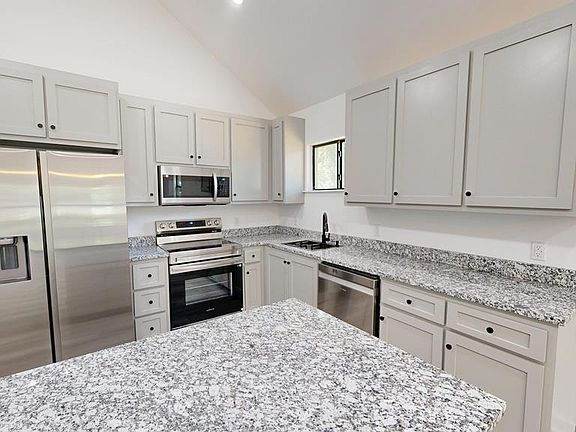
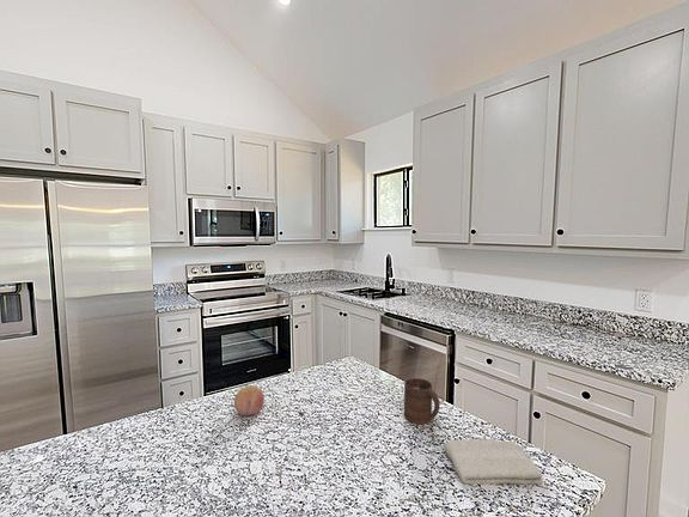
+ washcloth (490, 460)
+ fruit (249, 400)
+ cup (421, 401)
